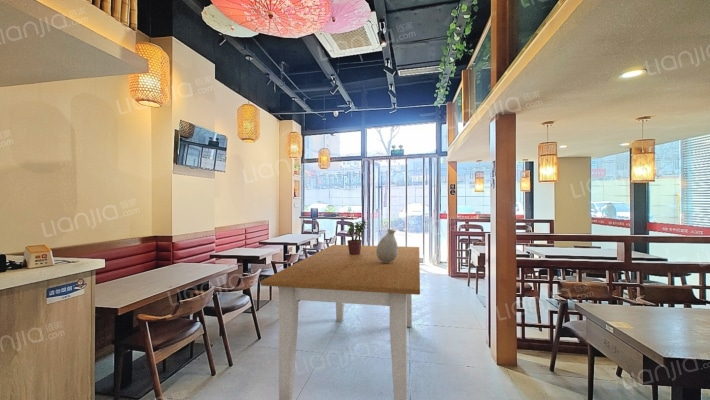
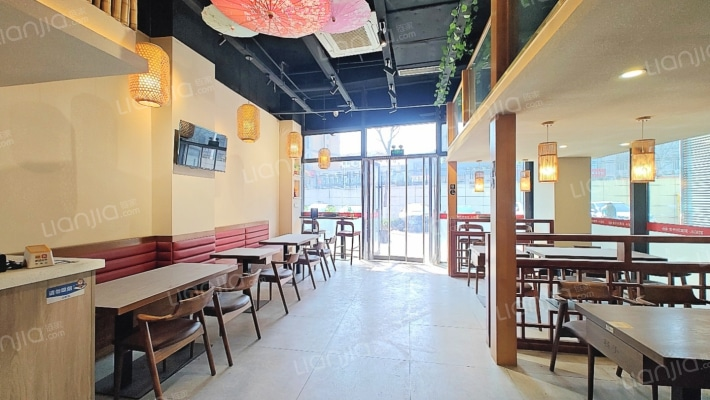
- vase (386, 245)
- table (361, 303)
- potted plant (355, 237)
